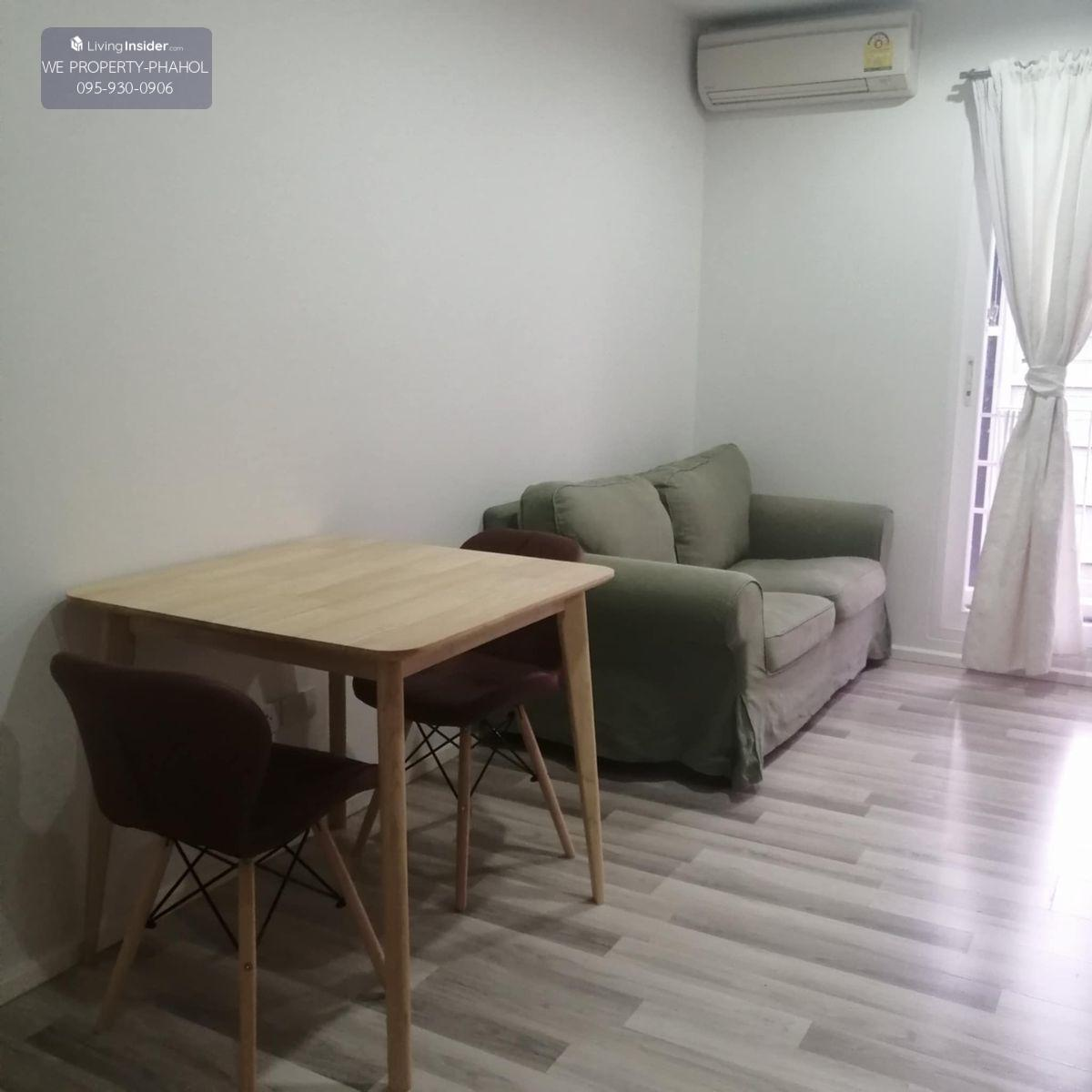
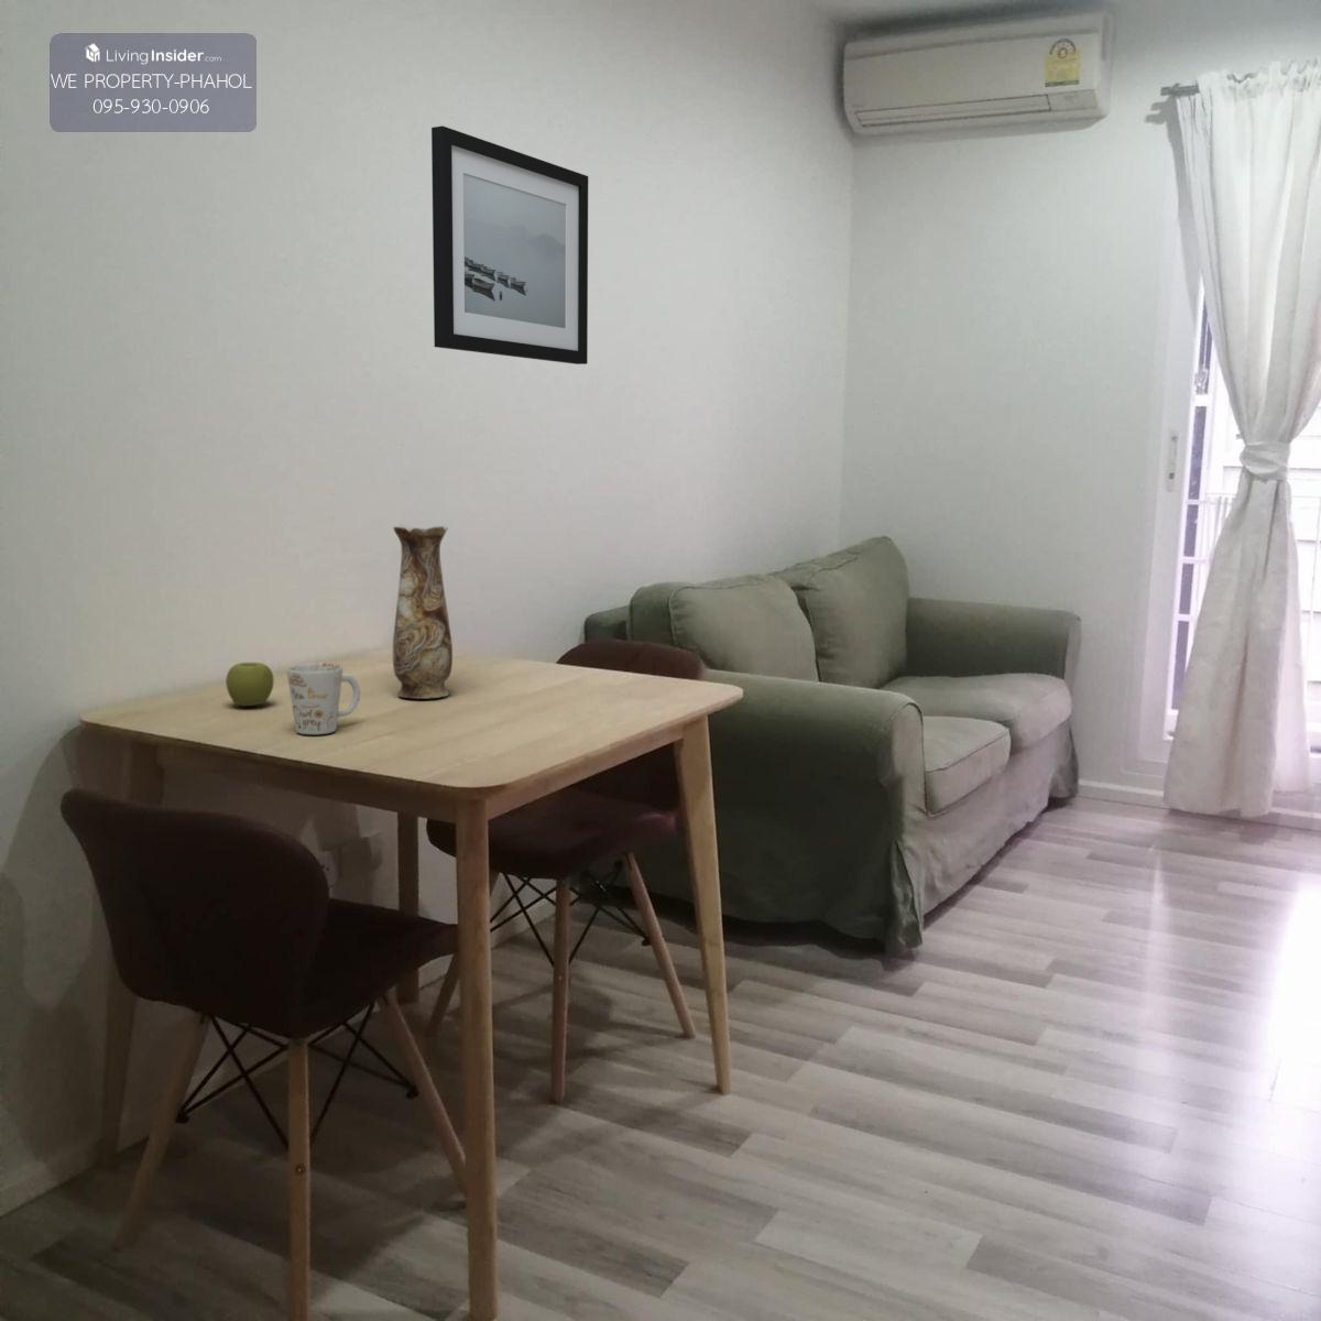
+ vase (422, 611)
+ apple (249, 685)
+ mug (325, 697)
+ wall art (515, 255)
